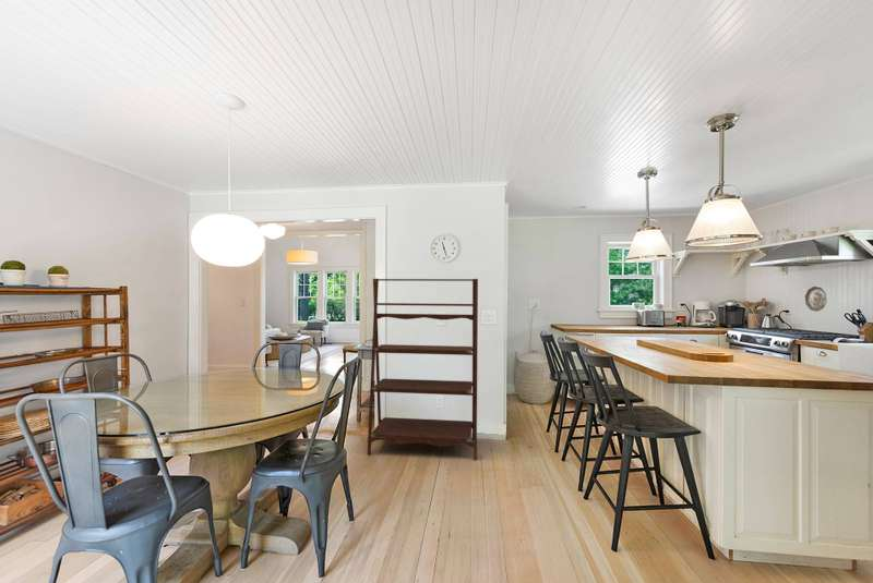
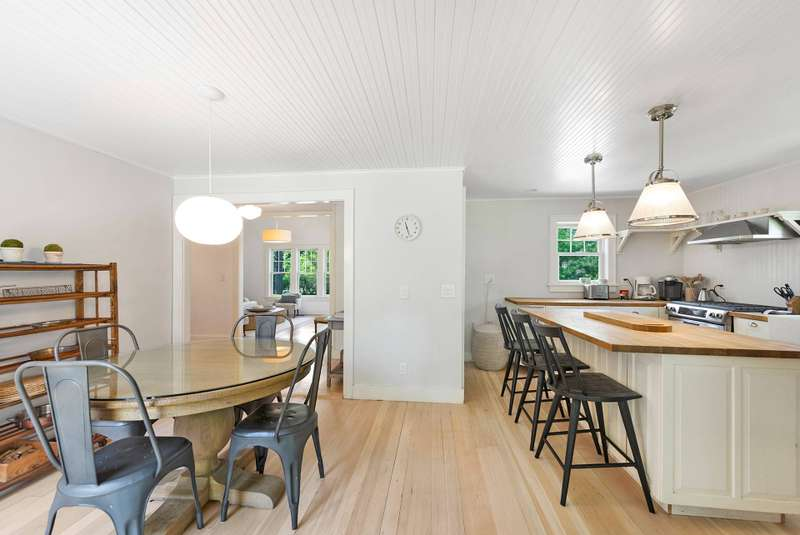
- shelving unit (423, 353)
- decorative plate (816, 299)
